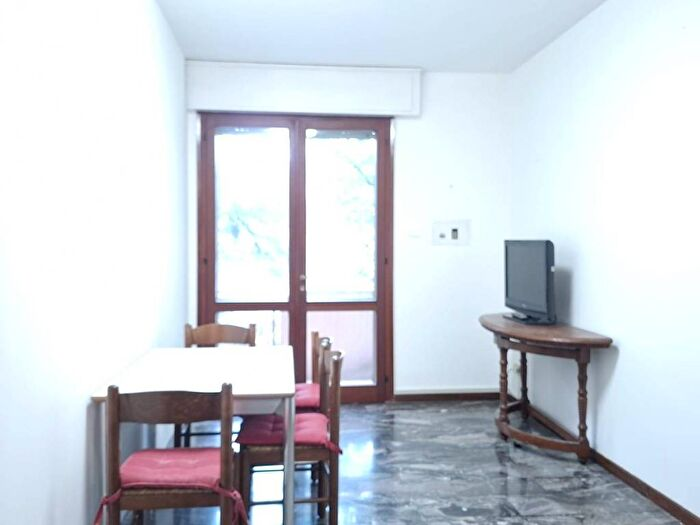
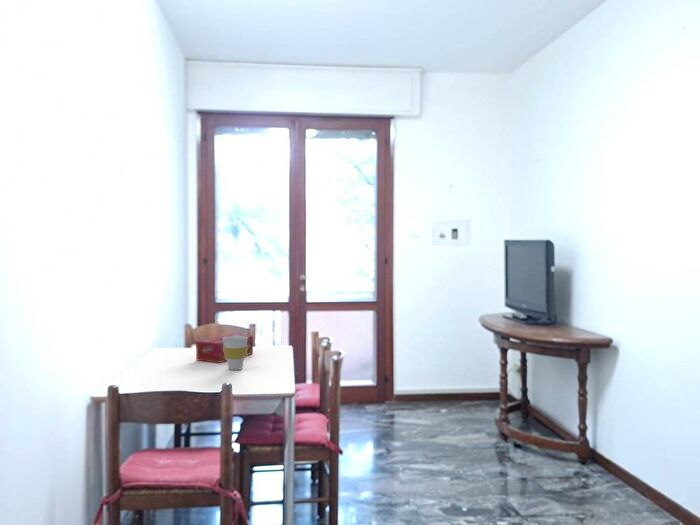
+ cup (235, 353)
+ tissue box (223, 347)
